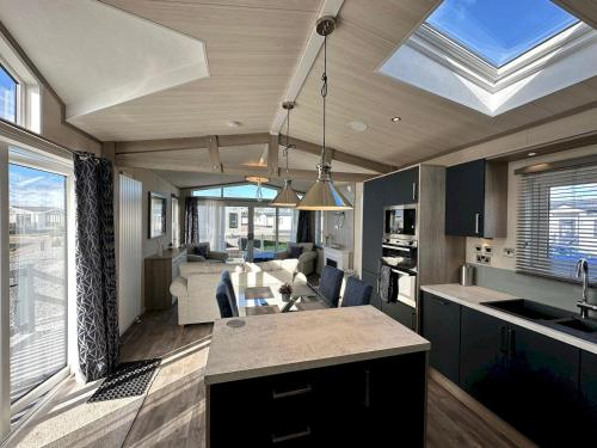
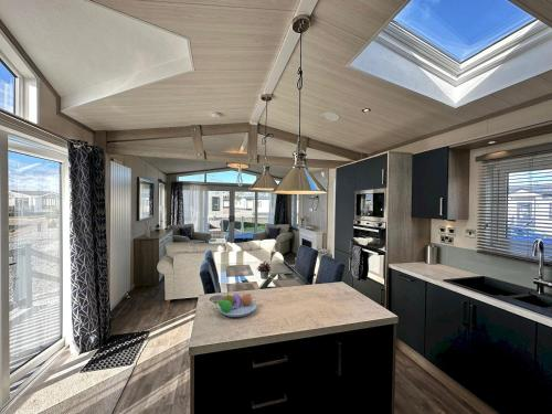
+ fruit bowl (235, 302)
